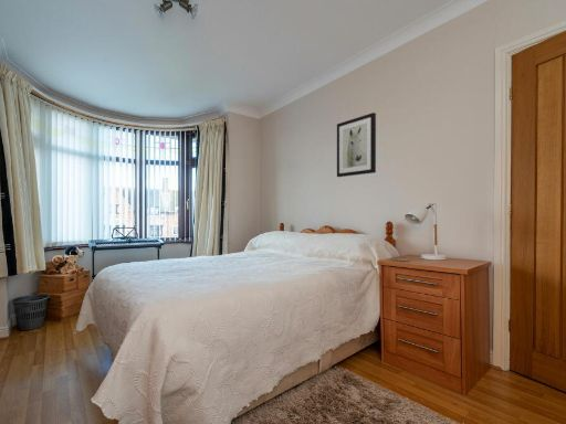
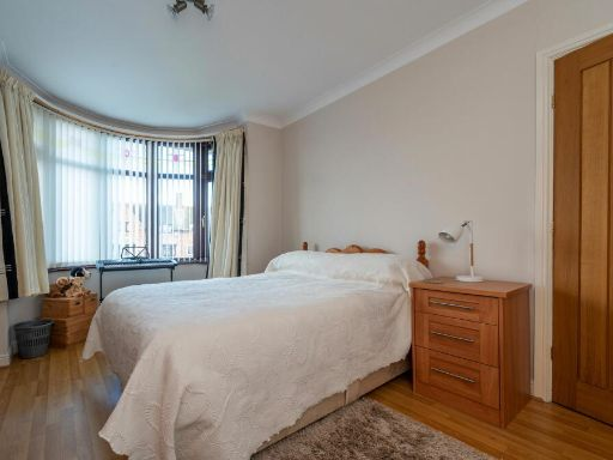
- wall art (355, 147)
